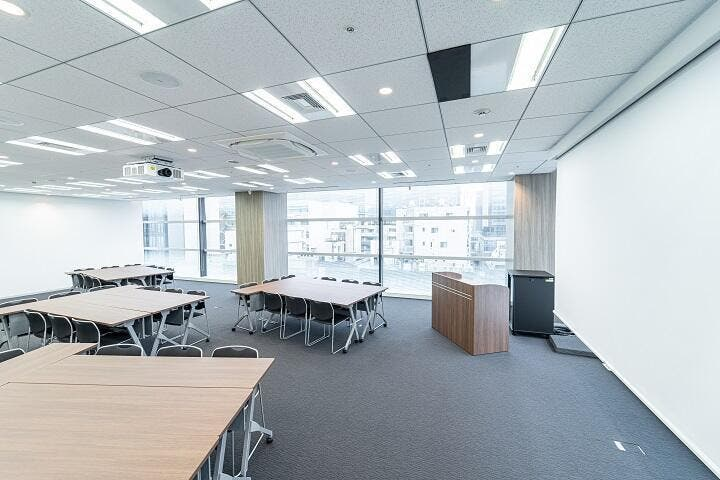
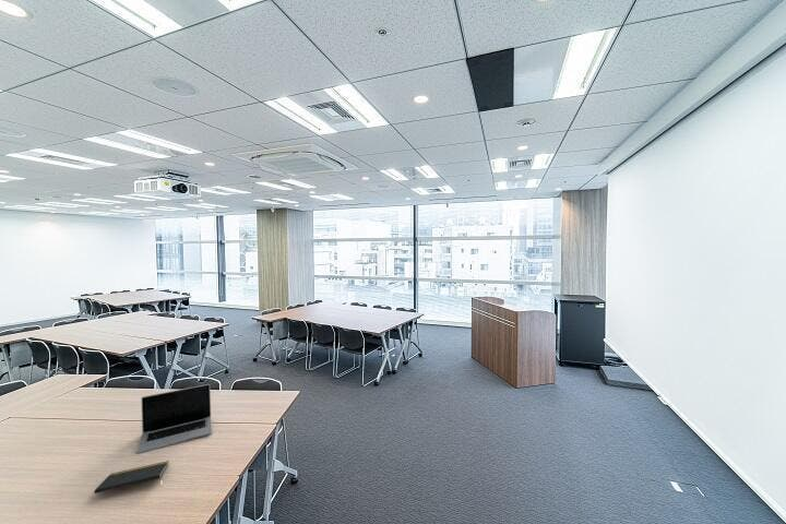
+ notepad (134, 475)
+ laptop (176, 415)
